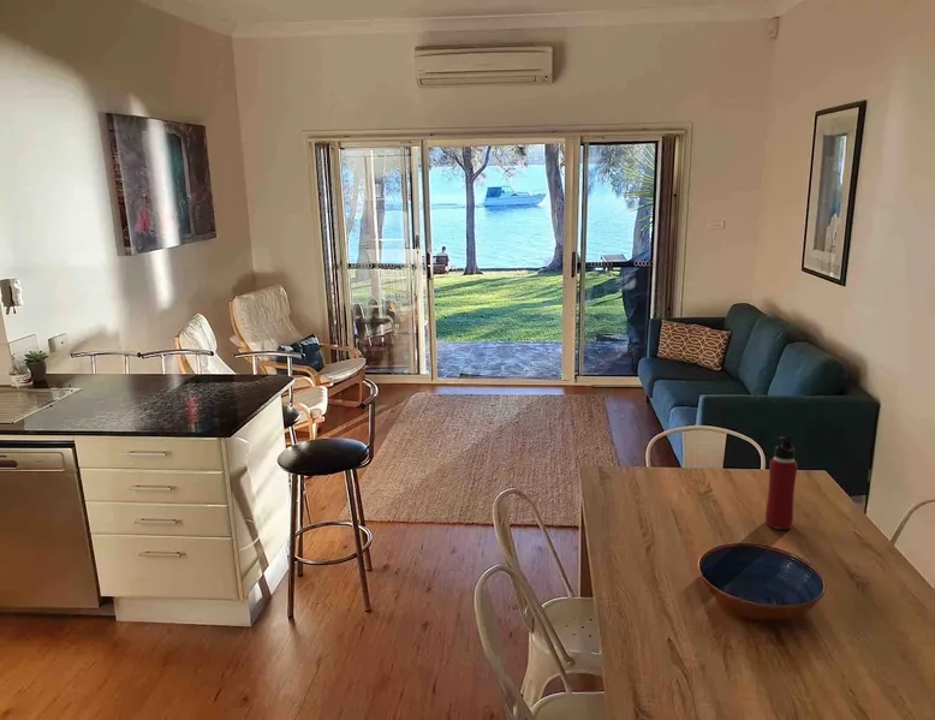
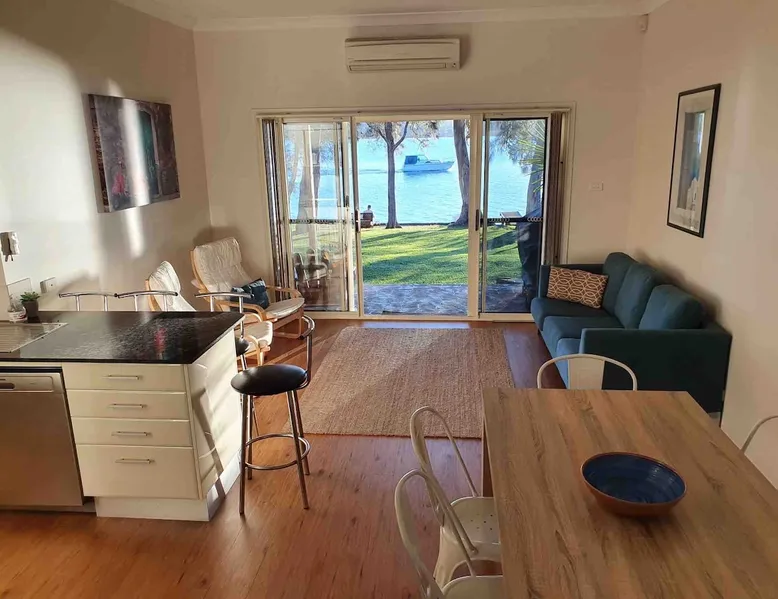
- water bottle (781, 480)
